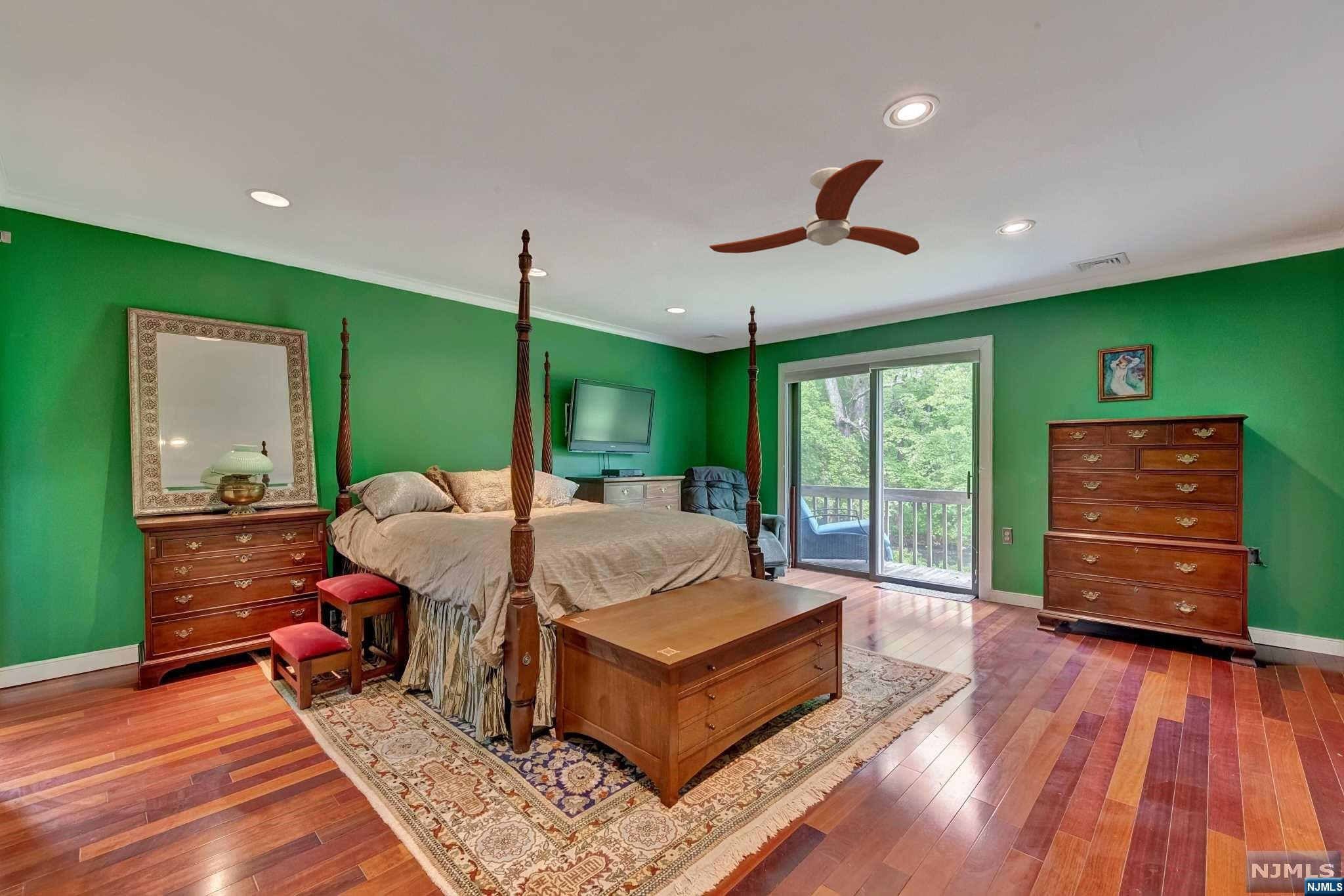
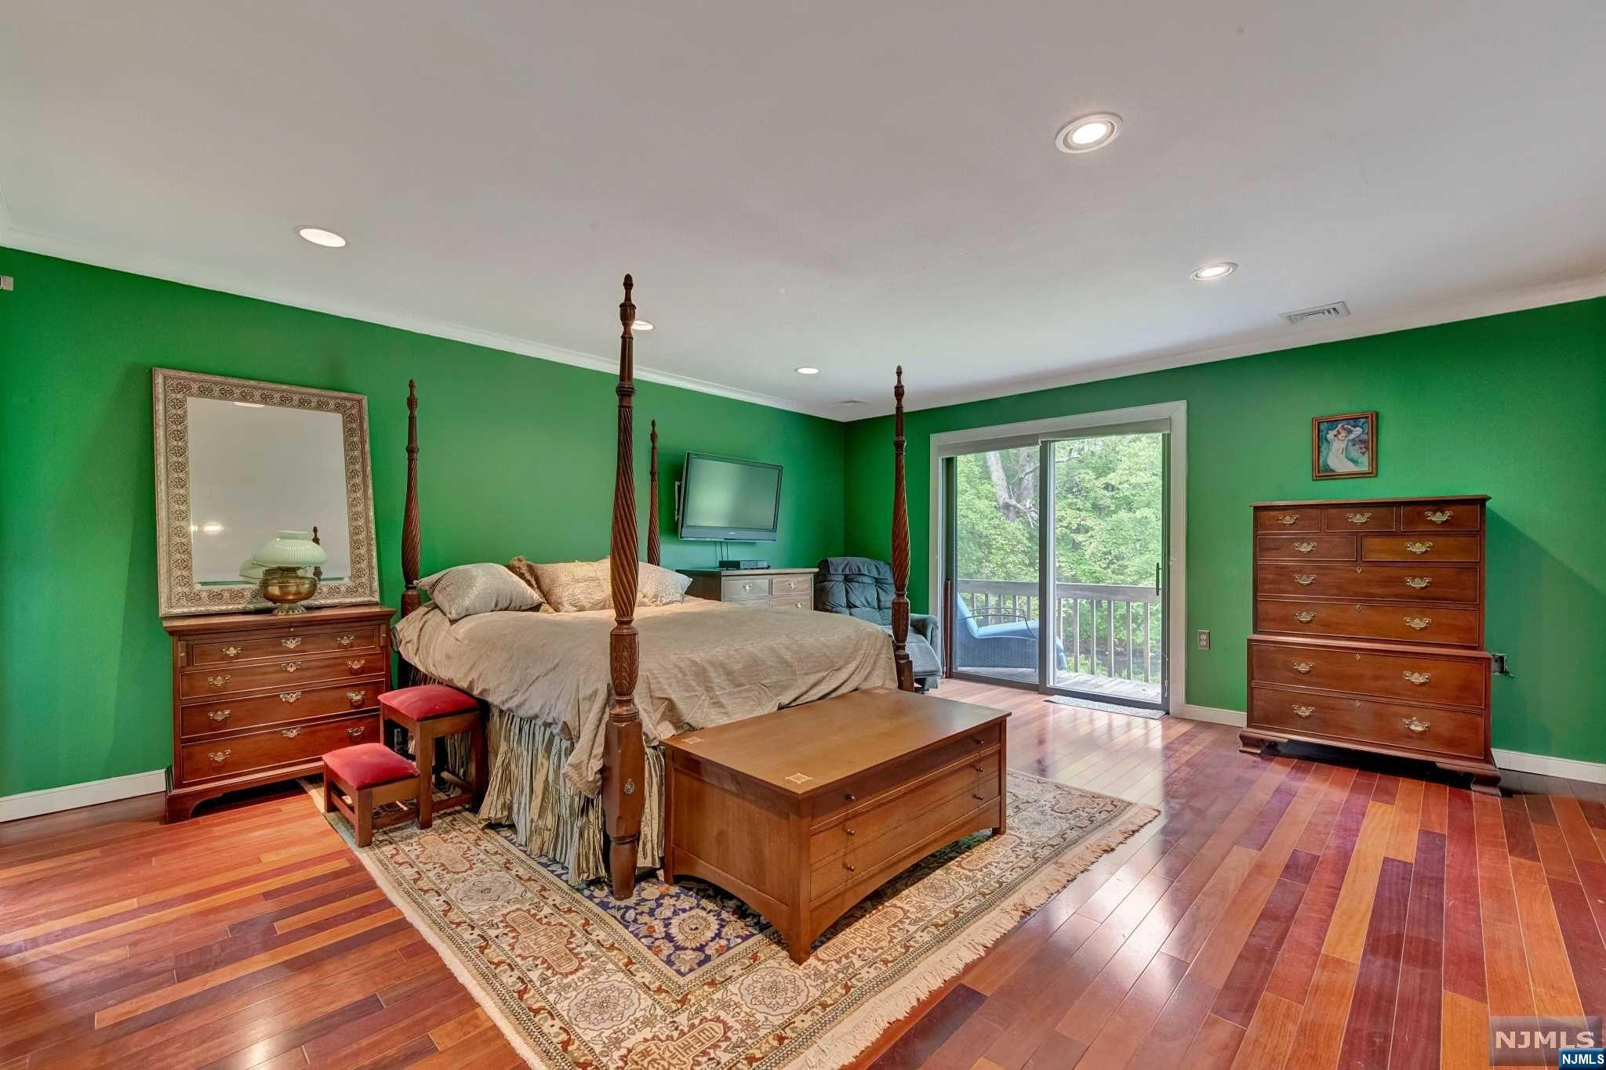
- ceiling fan (816, 205)
